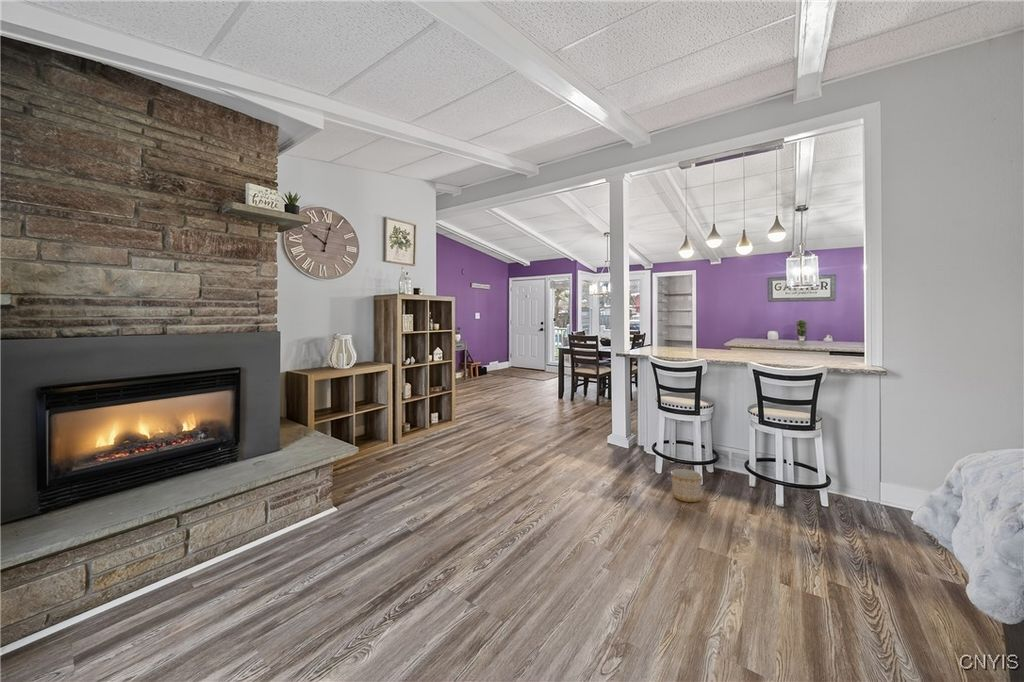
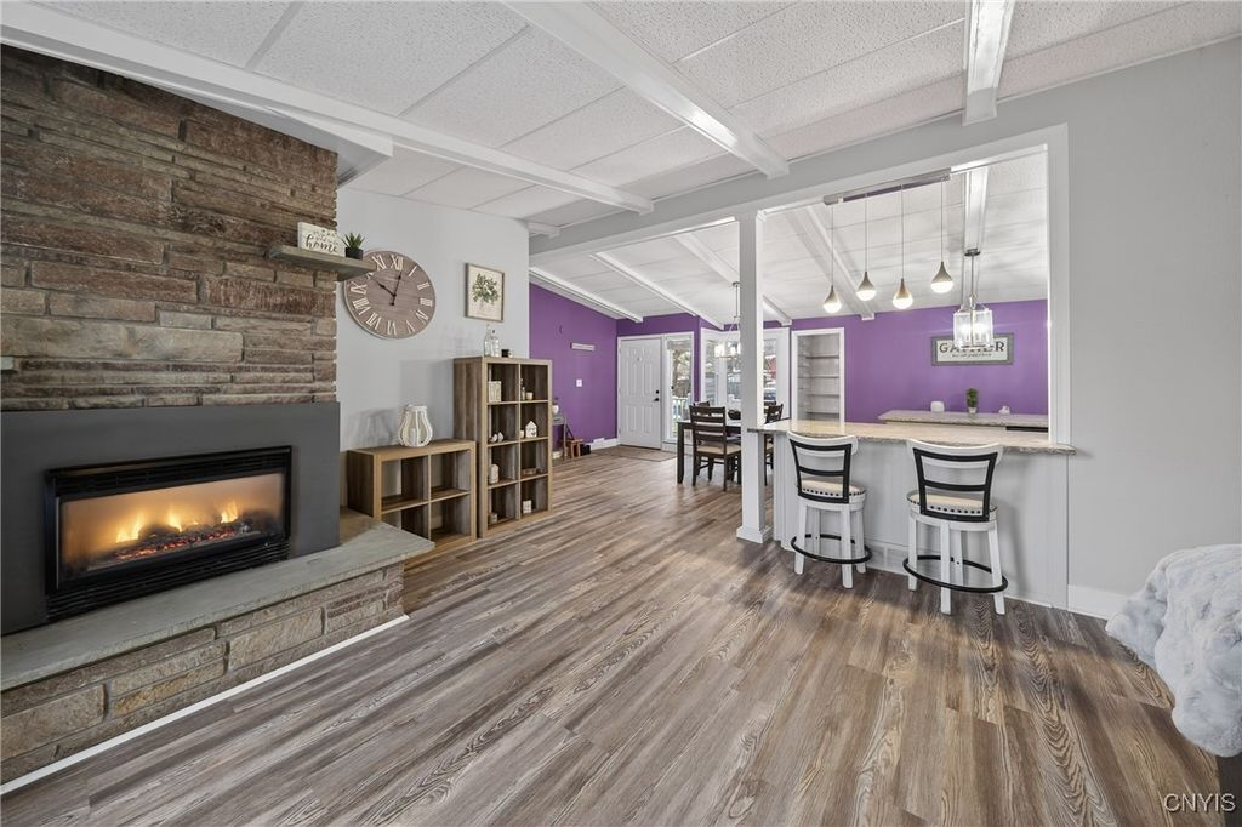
- planter (686, 485)
